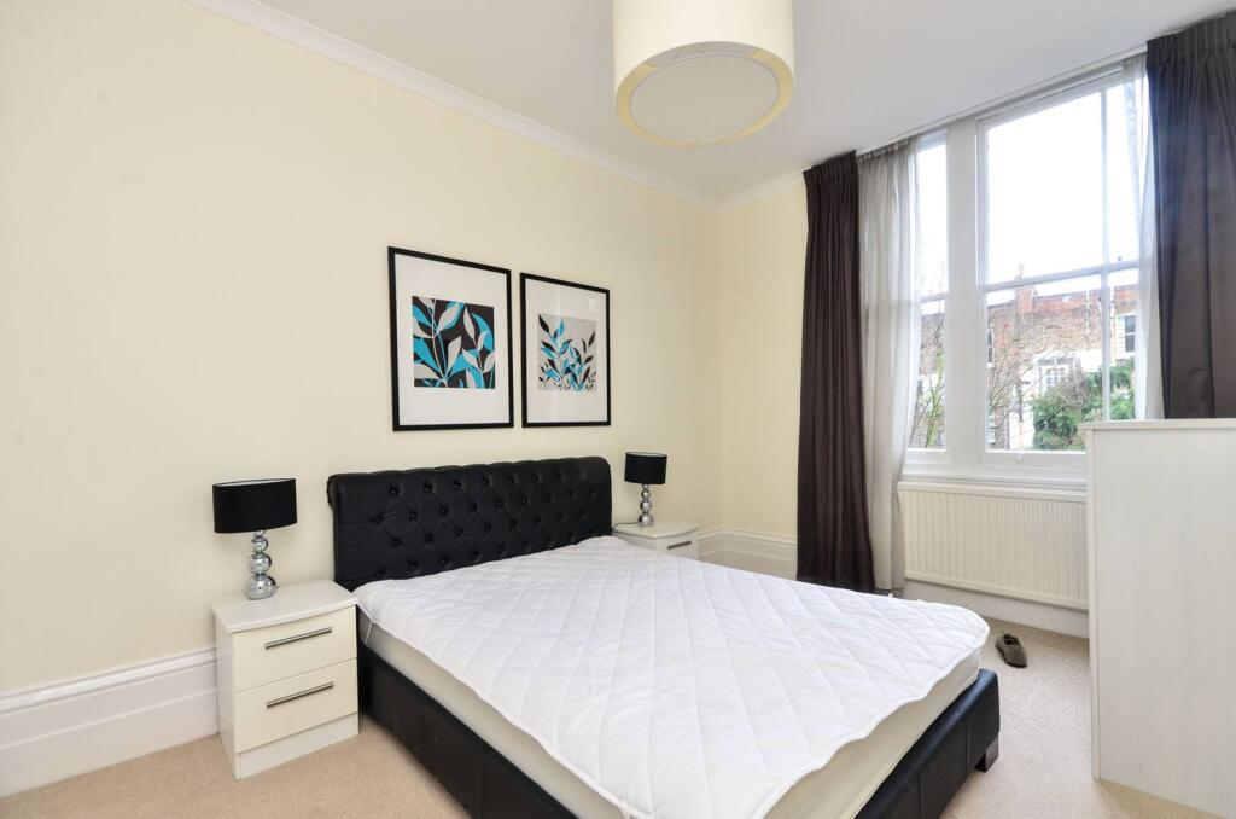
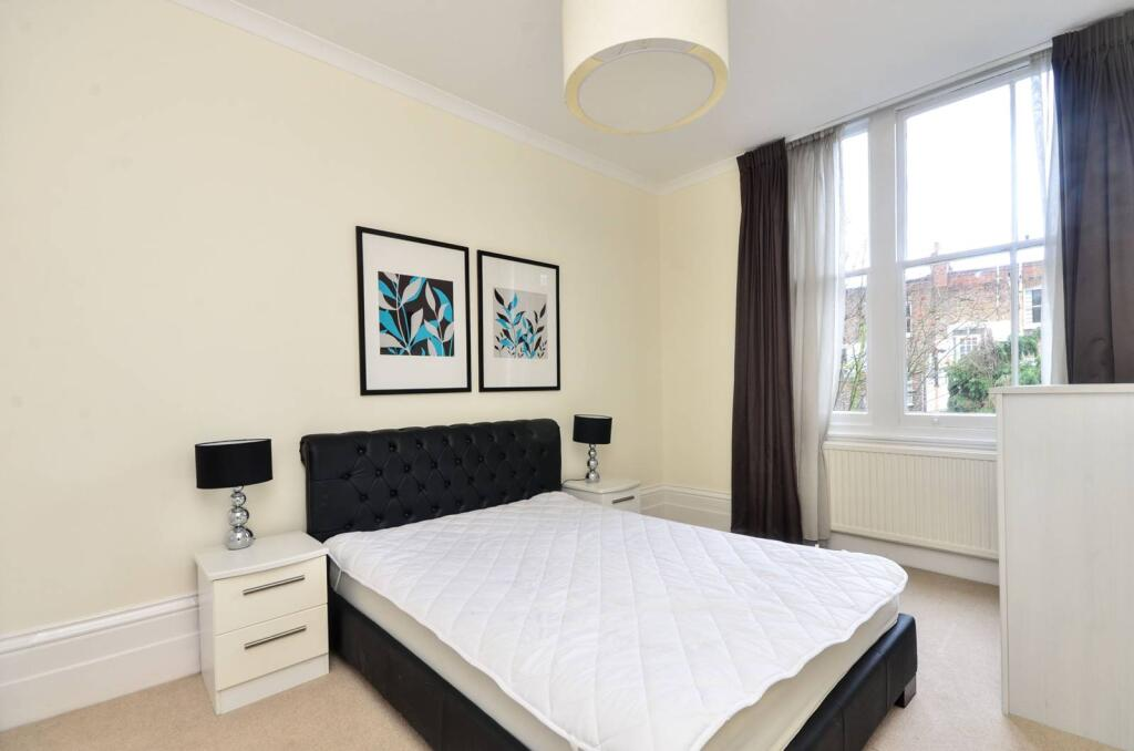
- shoe (1010, 643)
